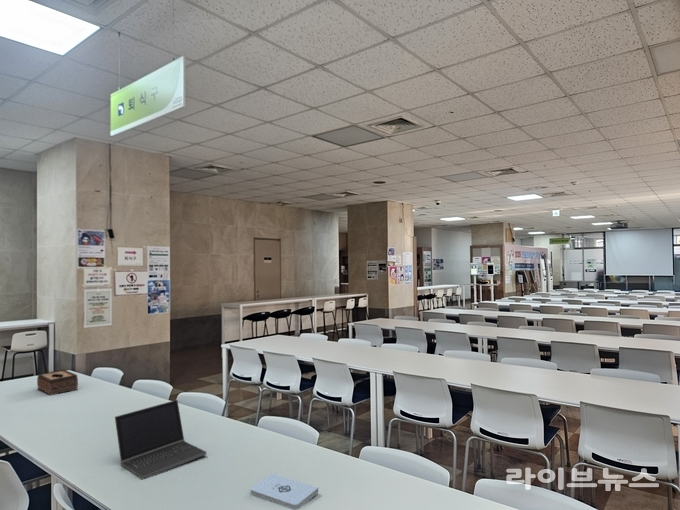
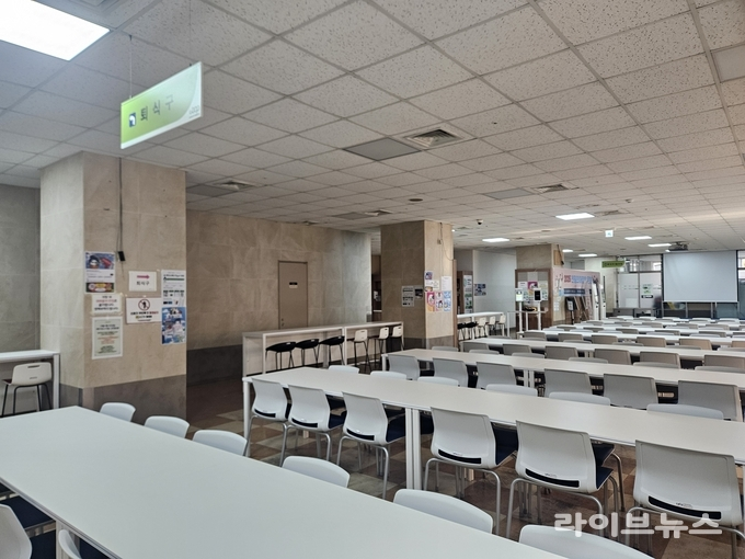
- laptop computer (161, 435)
- notepad (283, 490)
- tissue box (57, 382)
